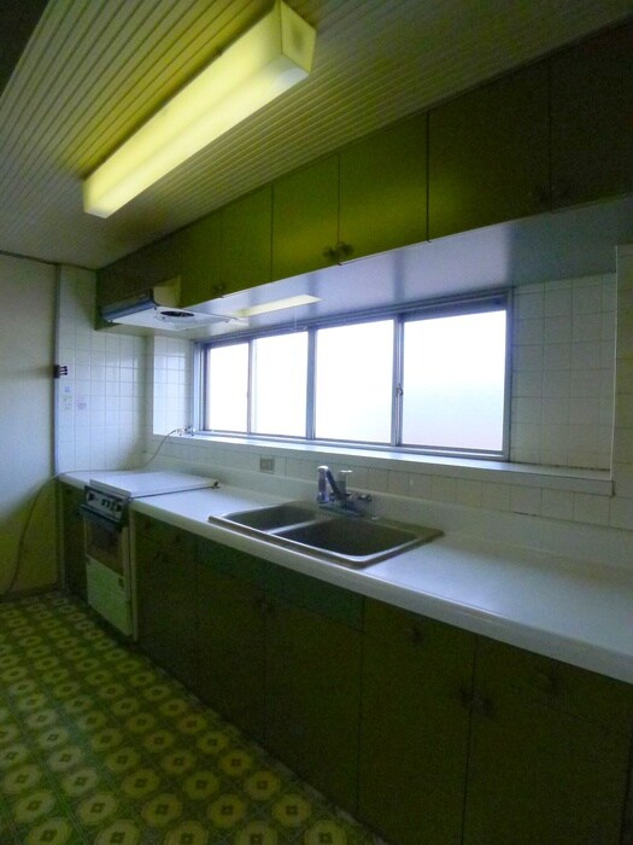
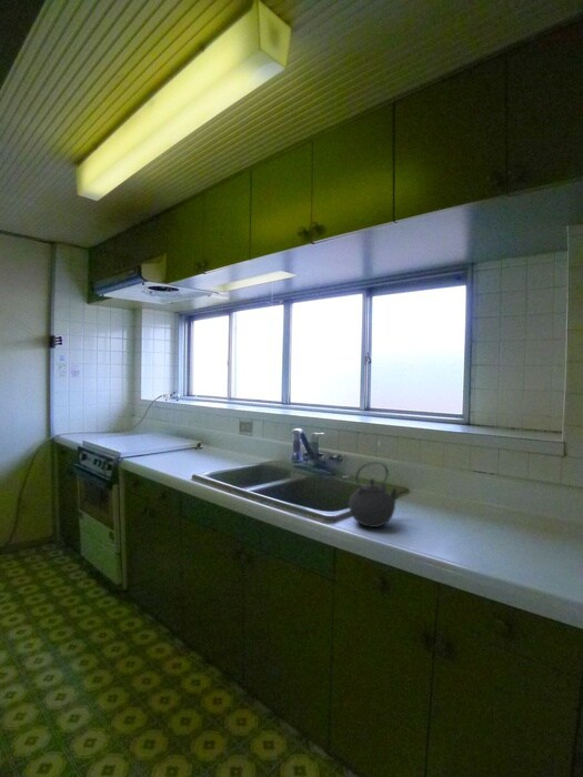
+ kettle (376, 492)
